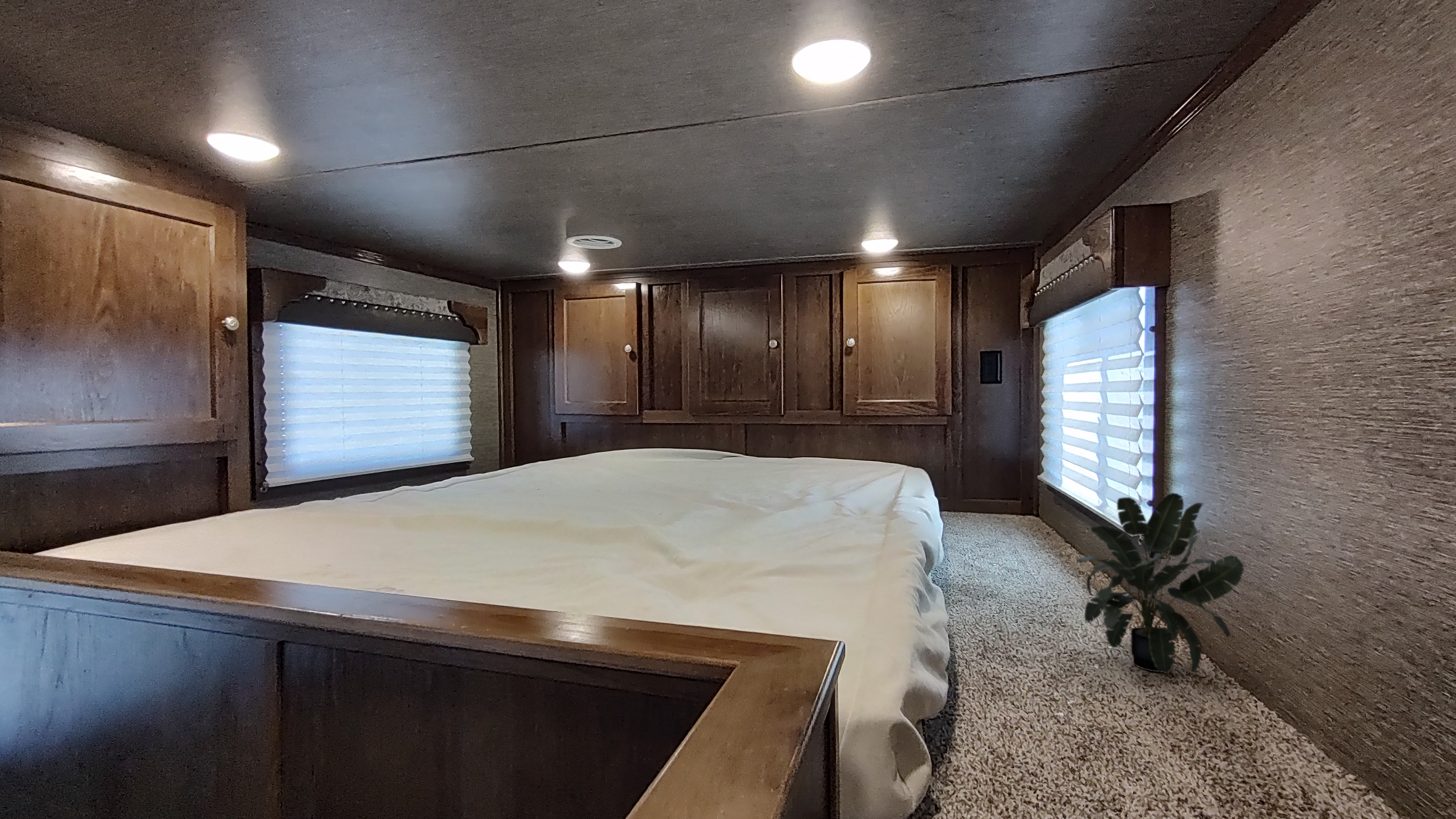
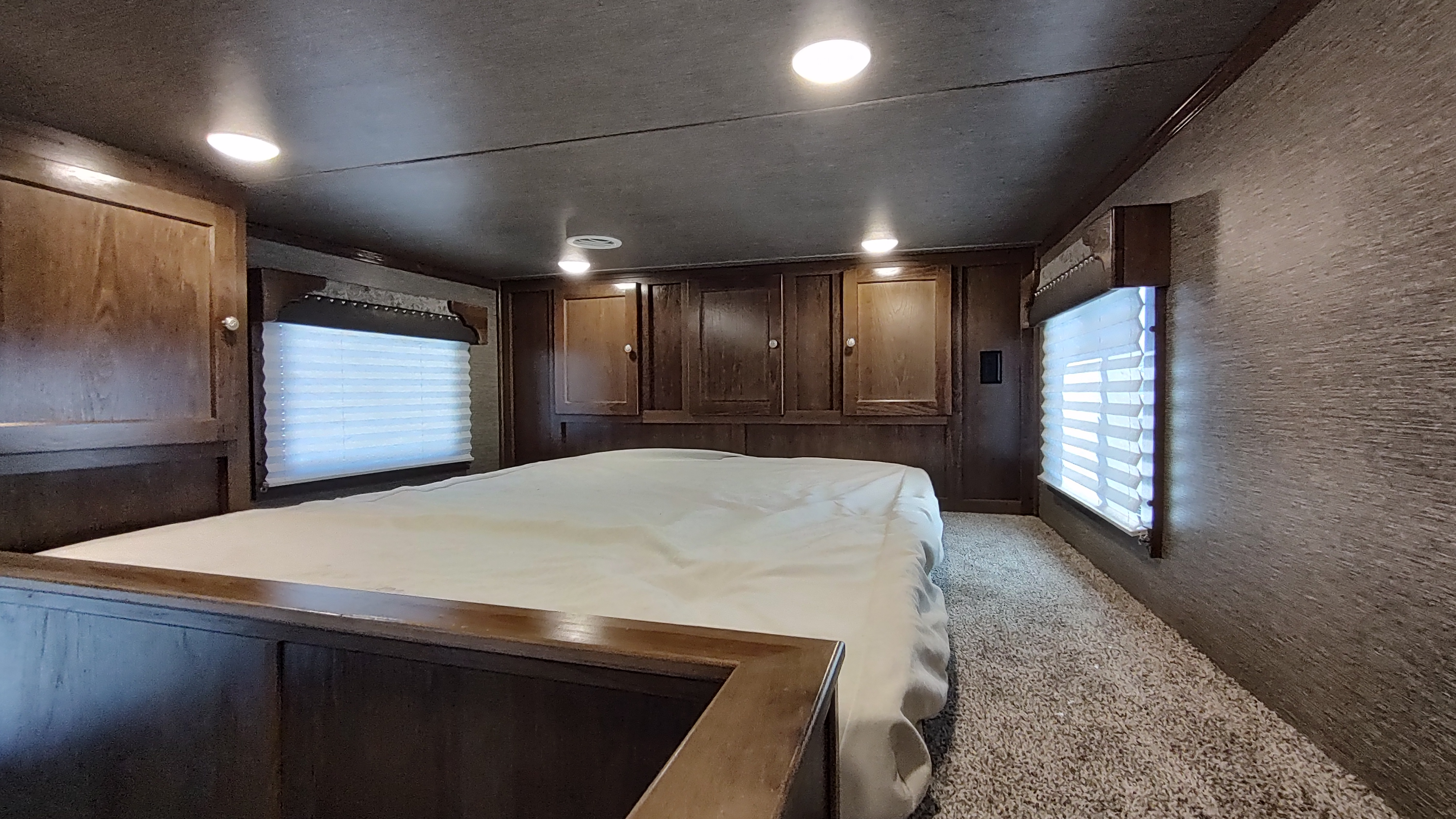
- potted plant (1139, 578)
